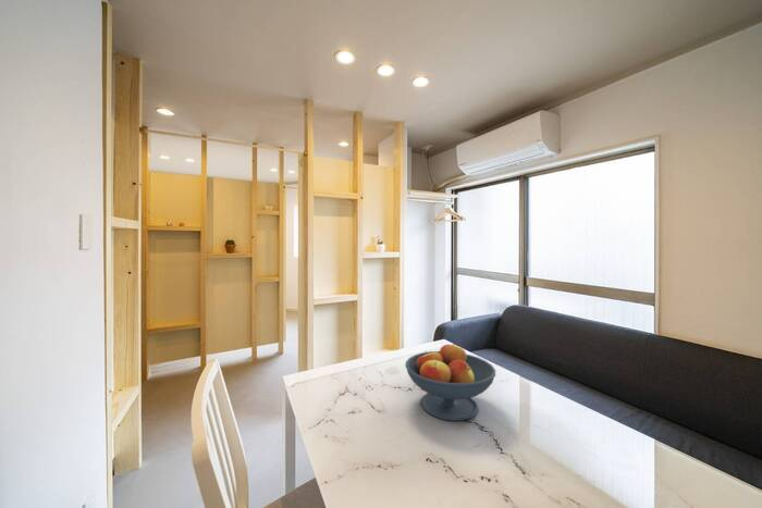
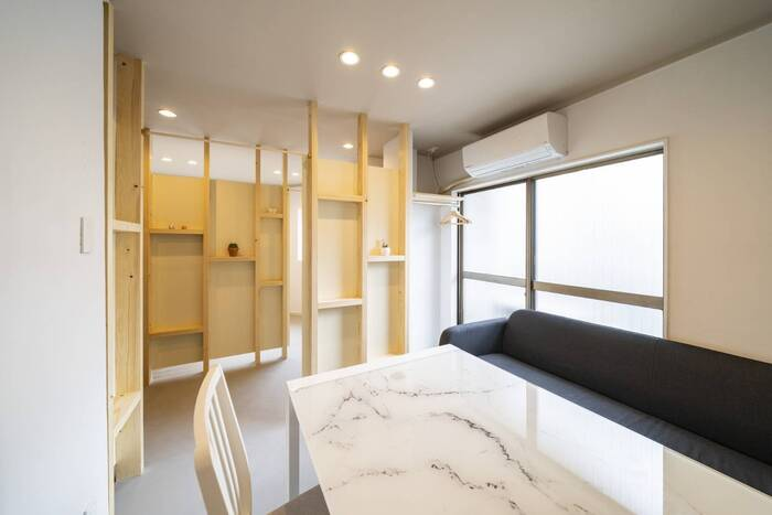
- fruit bowl (448, 377)
